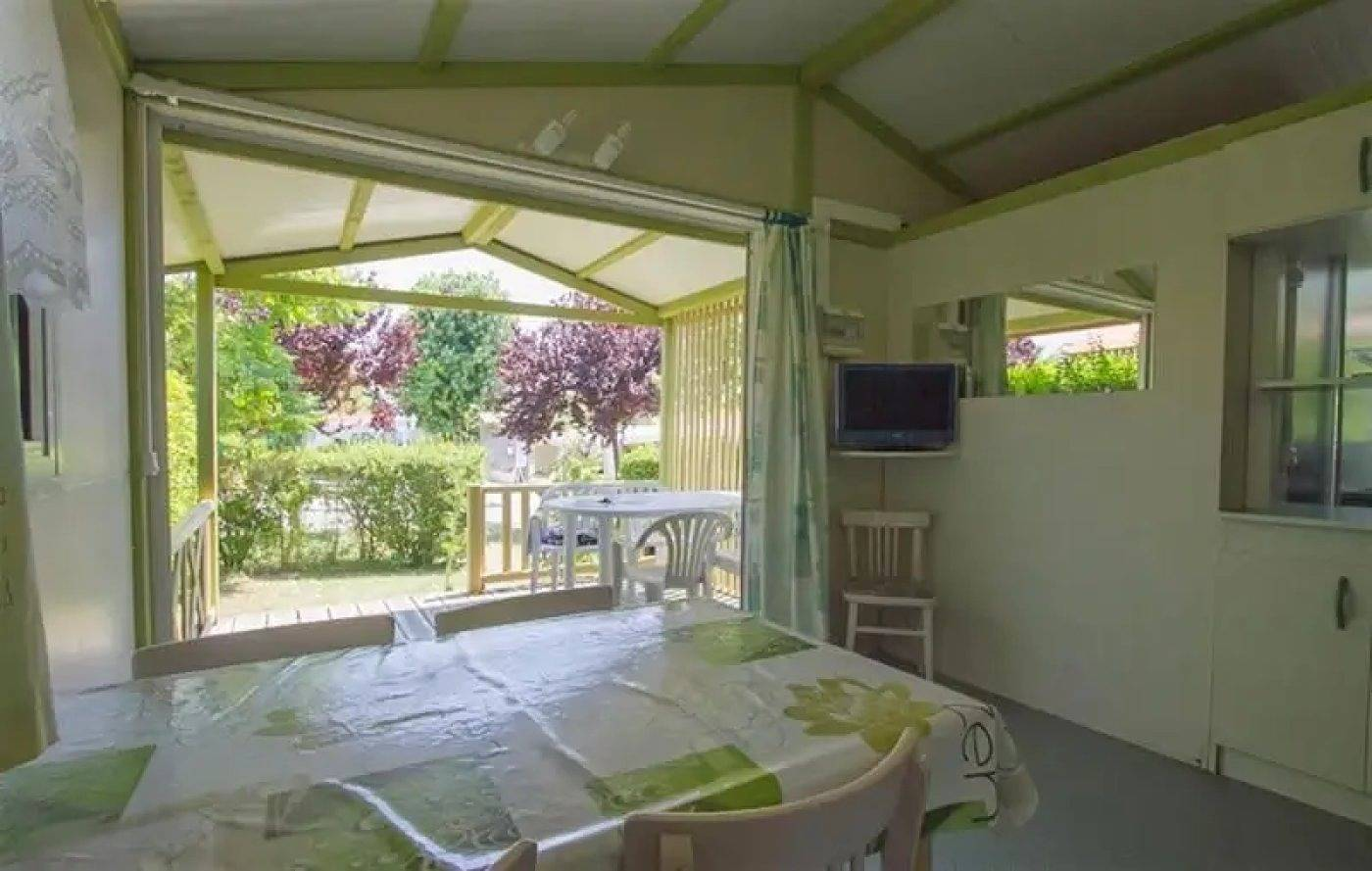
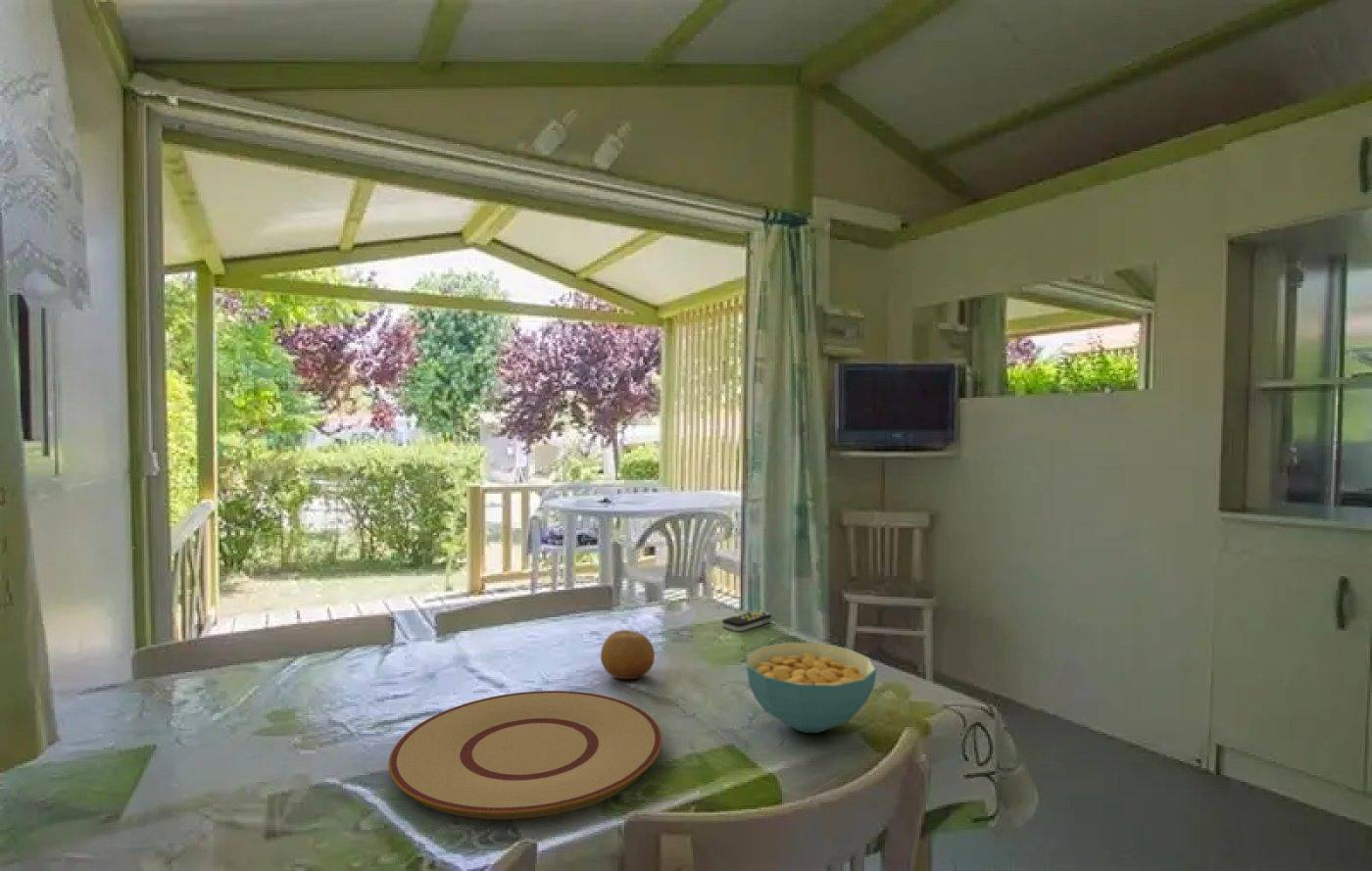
+ plate (530, 747)
+ remote control (747, 620)
+ fruit (627, 653)
+ cereal bowl (808, 693)
